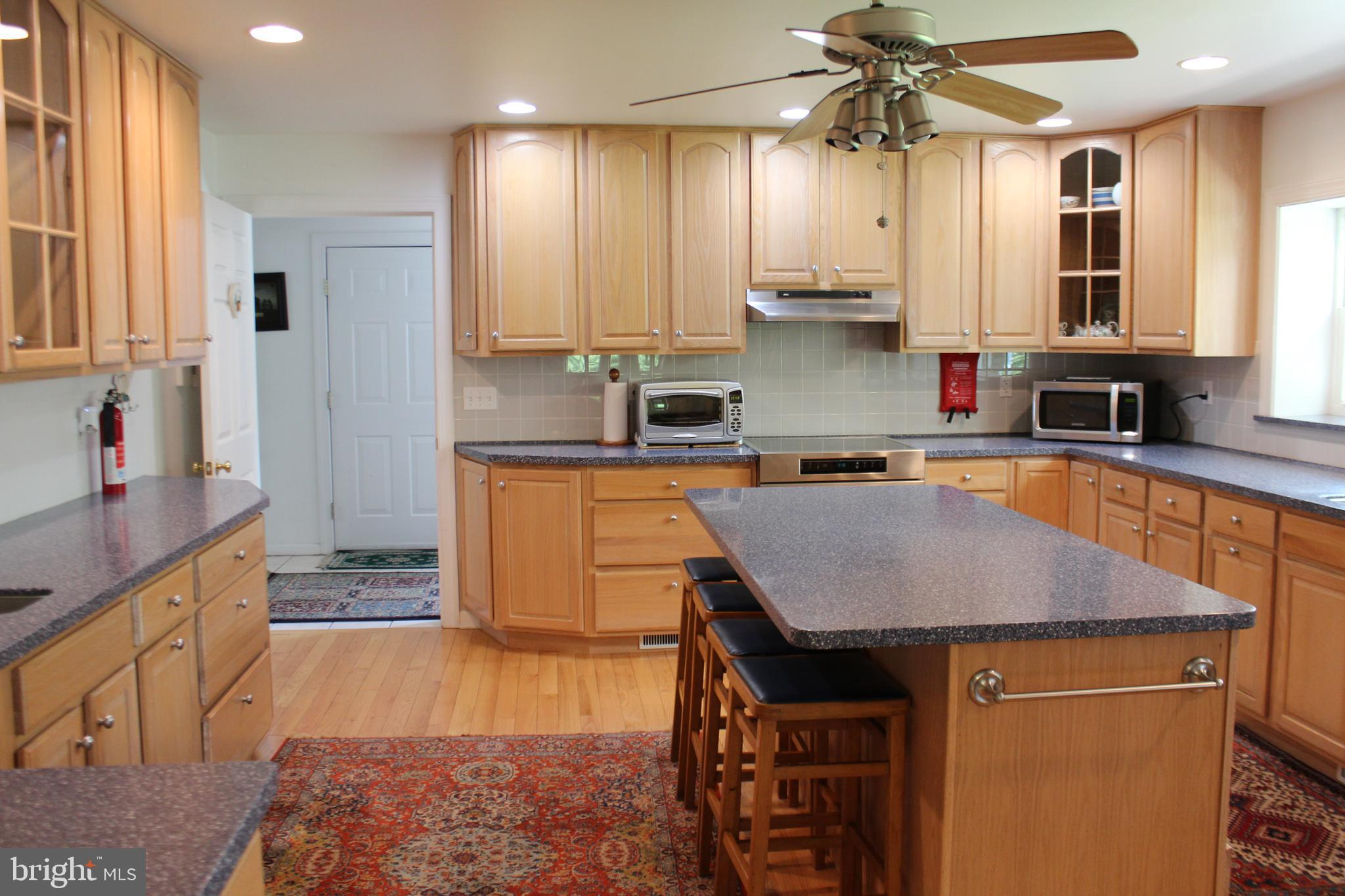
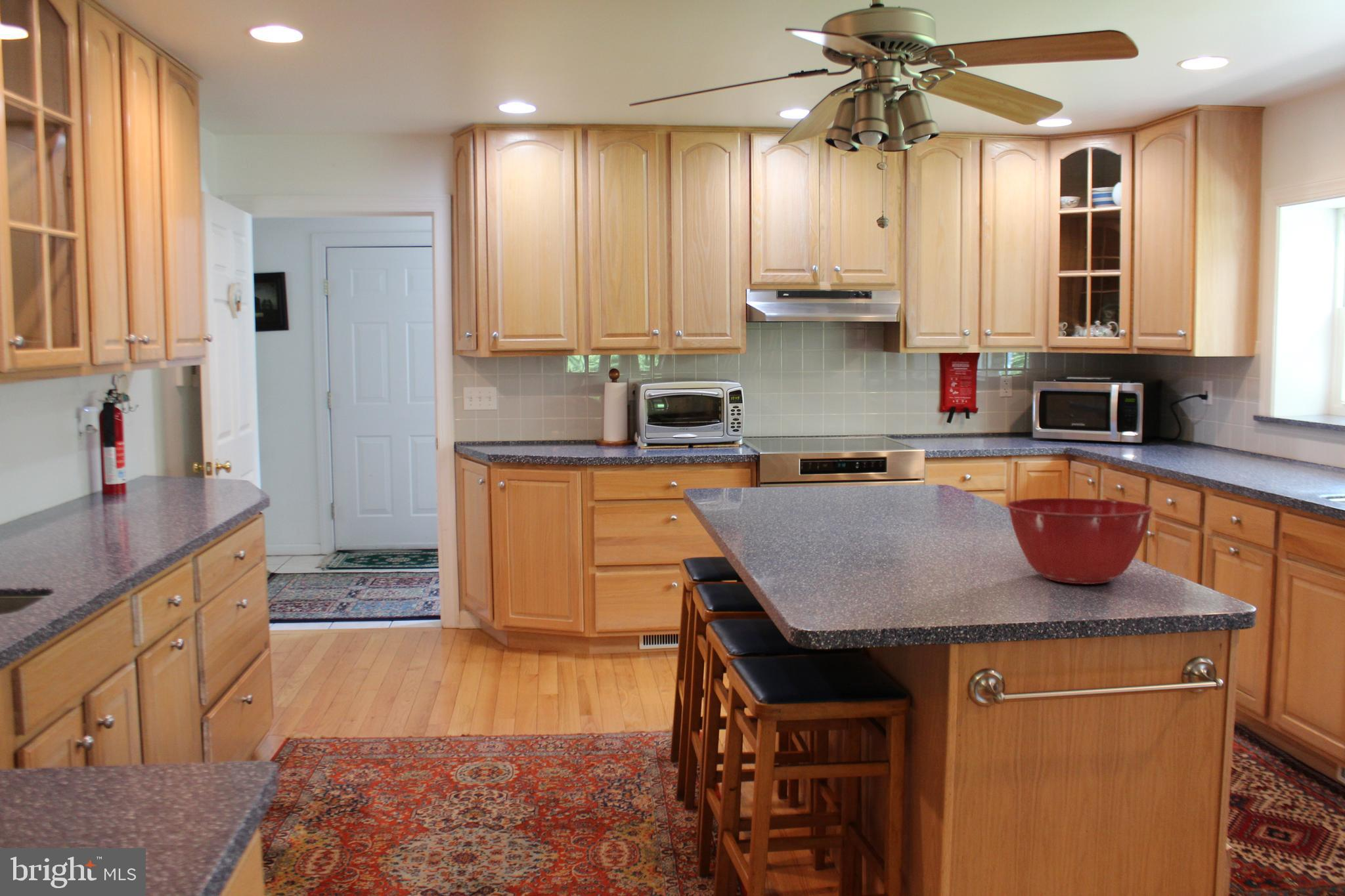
+ mixing bowl (1077, 541)
